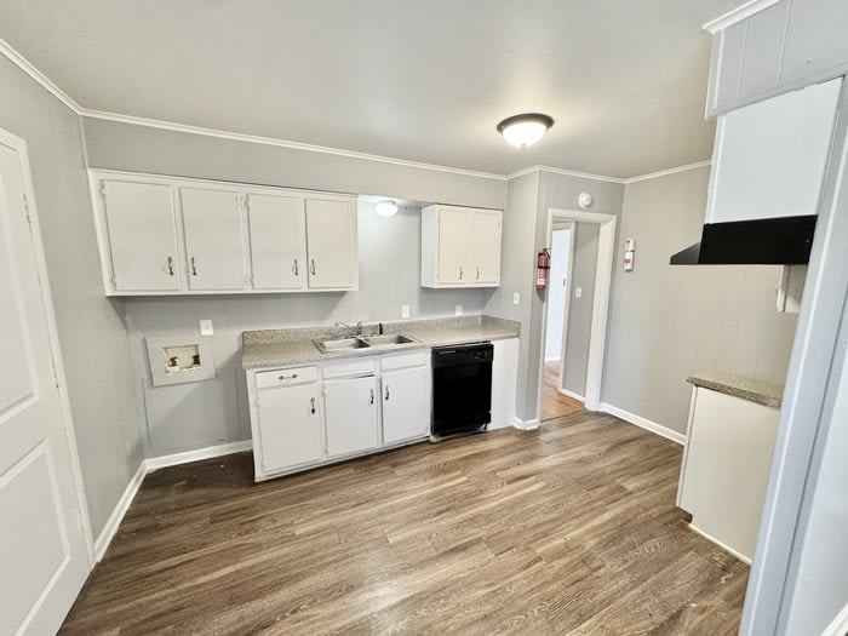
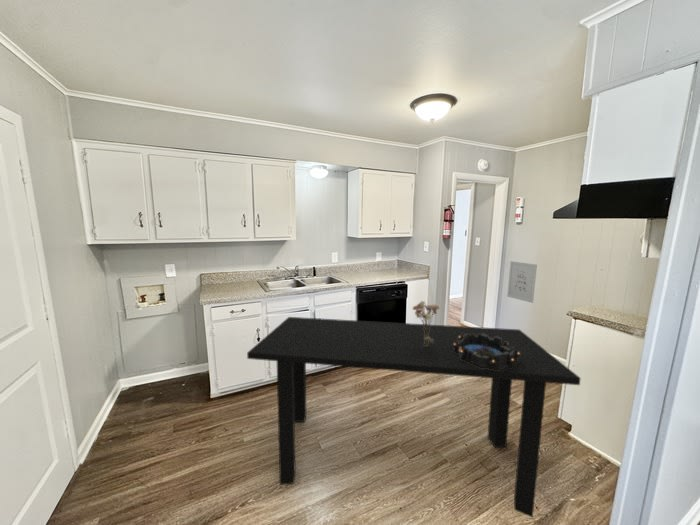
+ dining table (396, 370)
+ decorative bowl (485, 349)
+ bouquet (424, 324)
+ wall art (521, 281)
